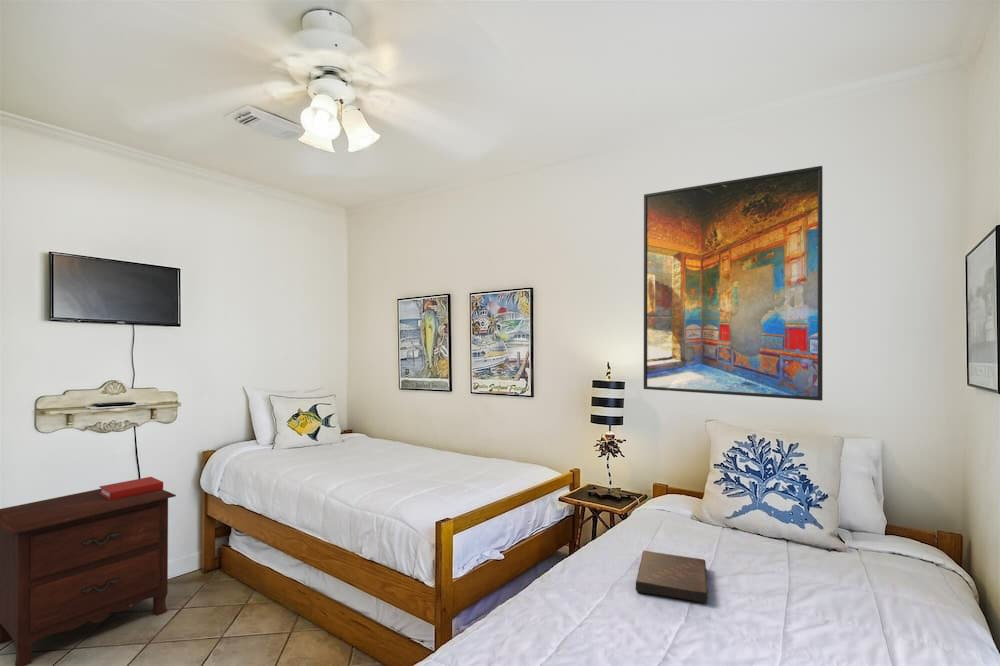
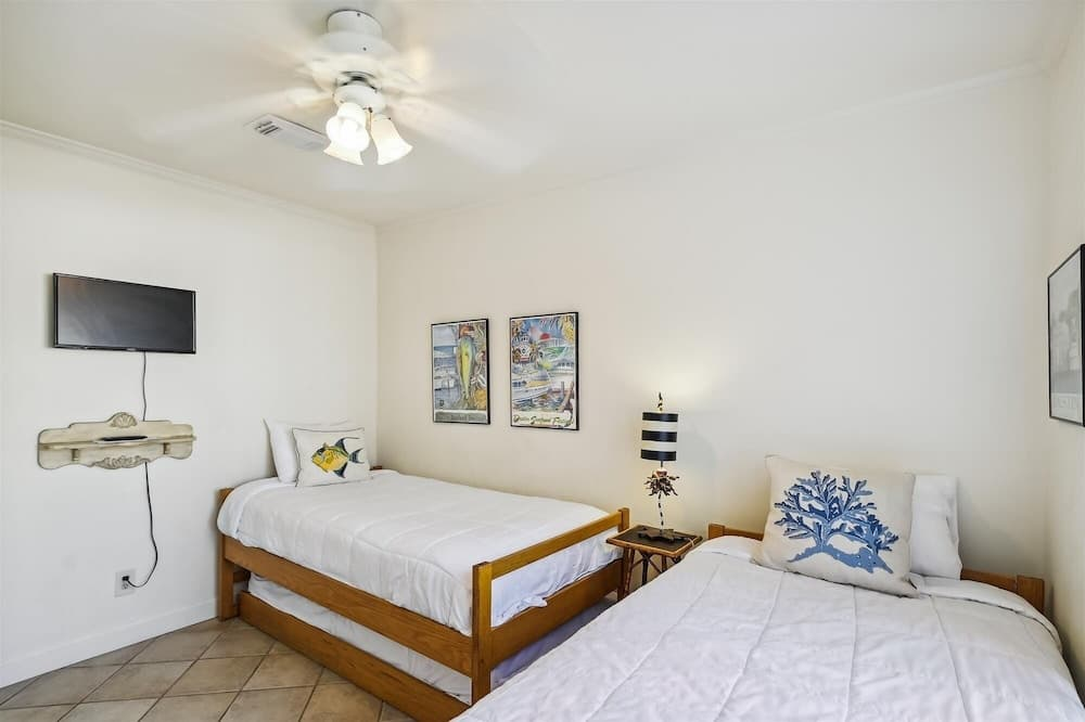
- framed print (724, 287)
- book (131, 487)
- nightstand (87, 563)
- book (672, 574)
